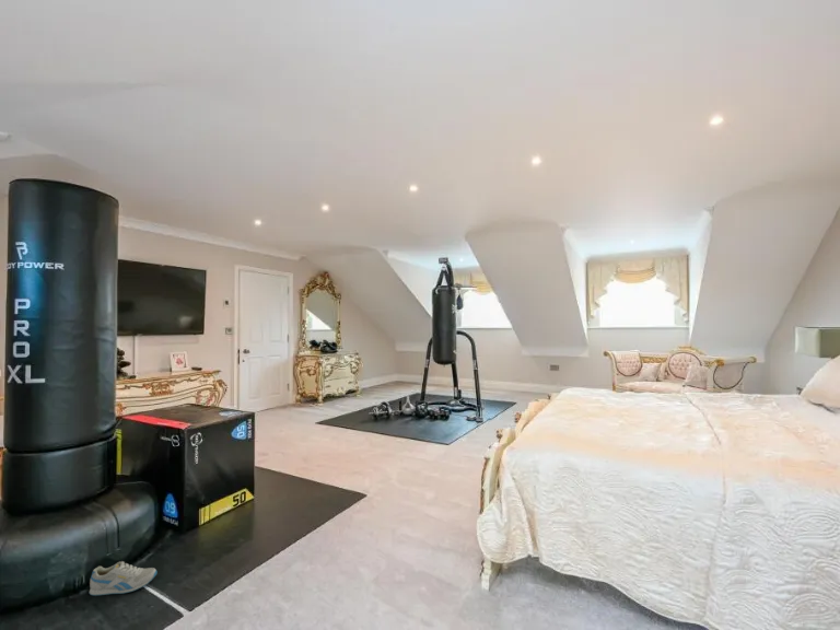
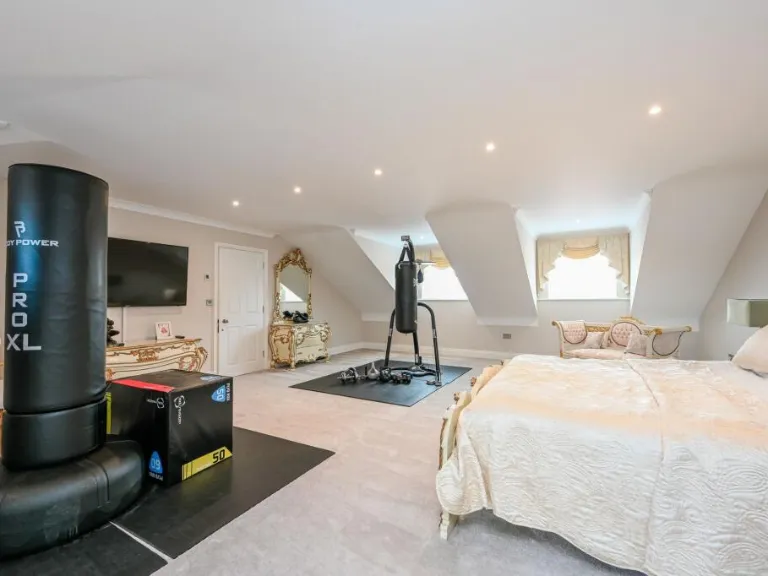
- sneaker (124, 575)
